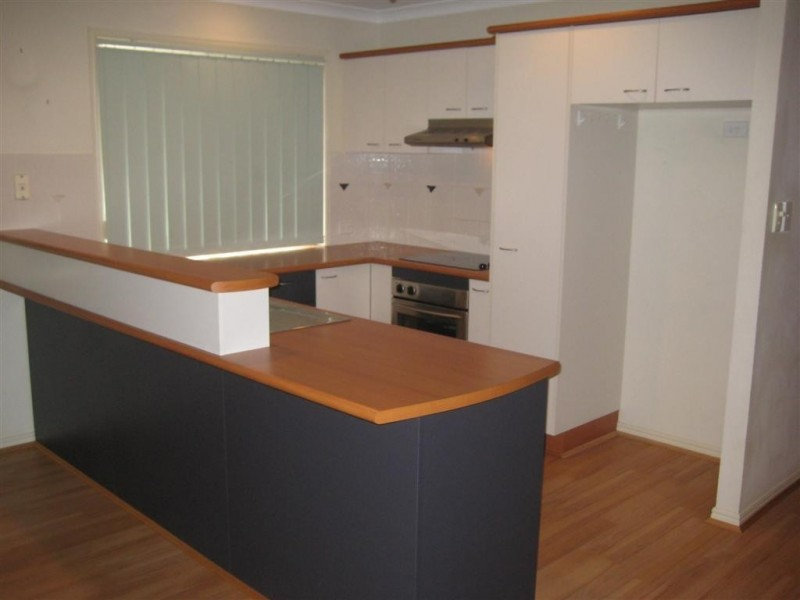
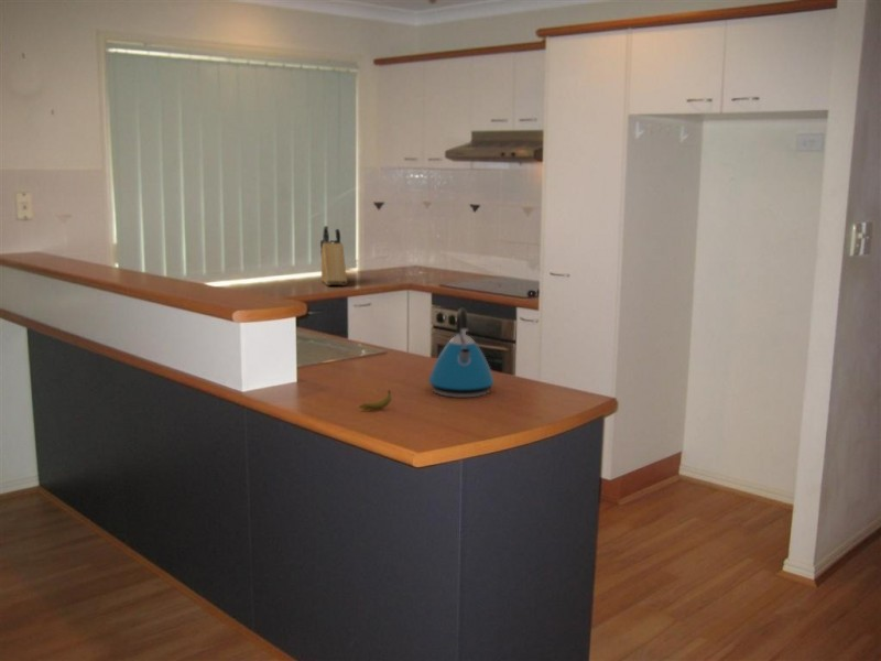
+ kettle (461, 349)
+ fruit (376, 402)
+ knife block (333, 254)
